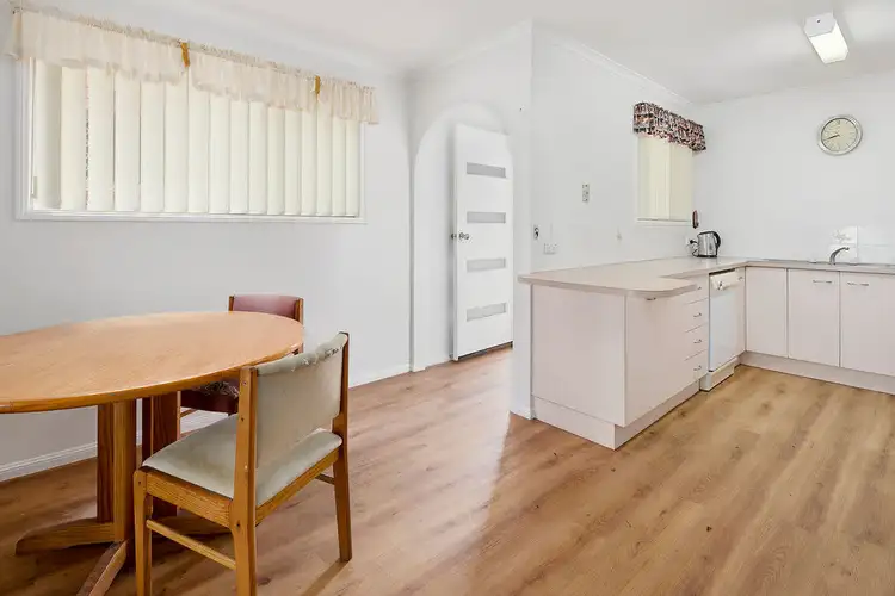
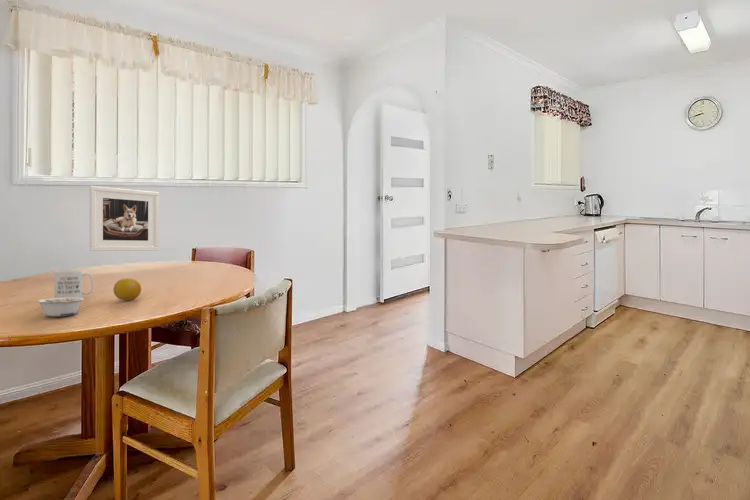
+ fruit (127, 289)
+ mug (74, 284)
+ legume (61, 305)
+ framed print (126, 220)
